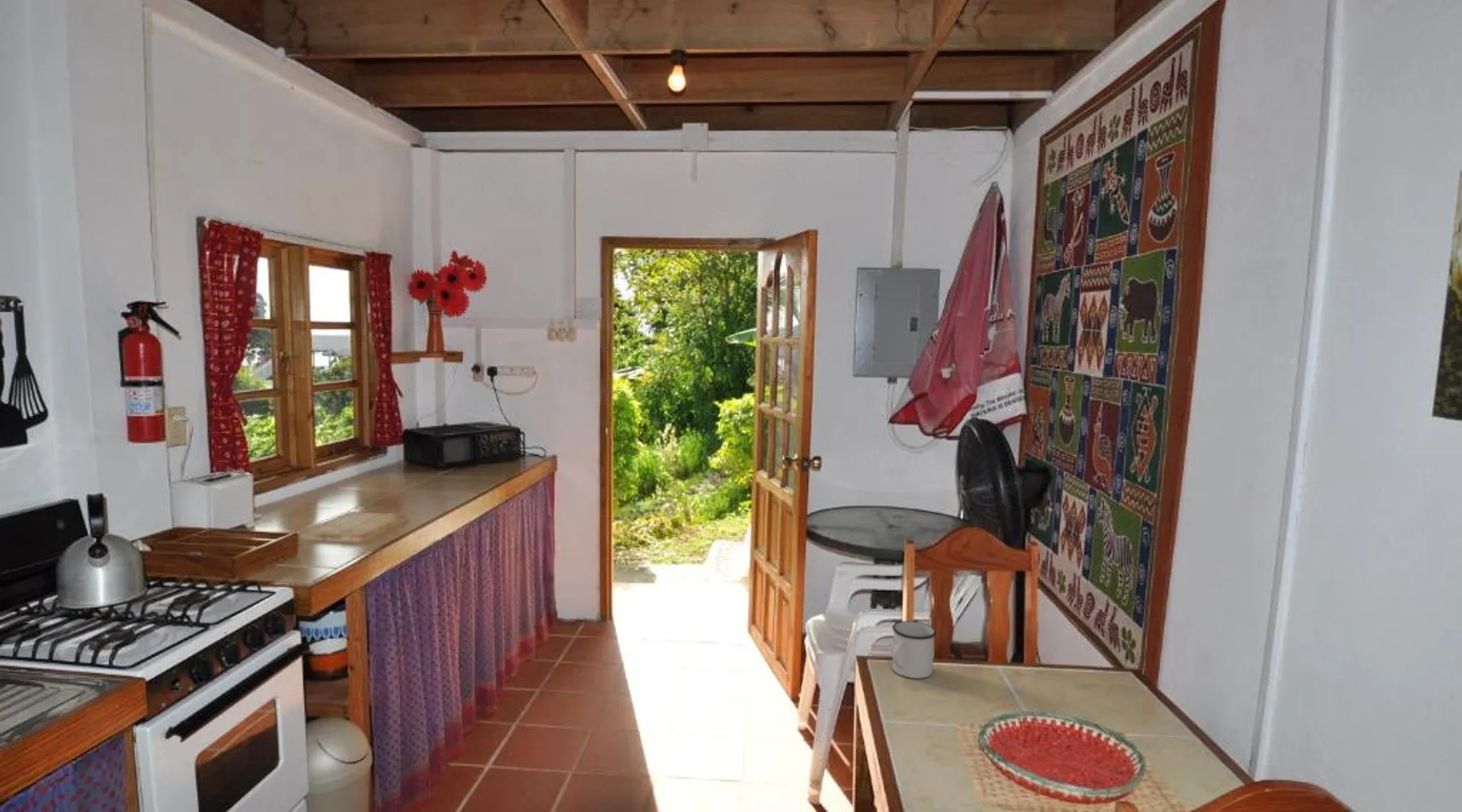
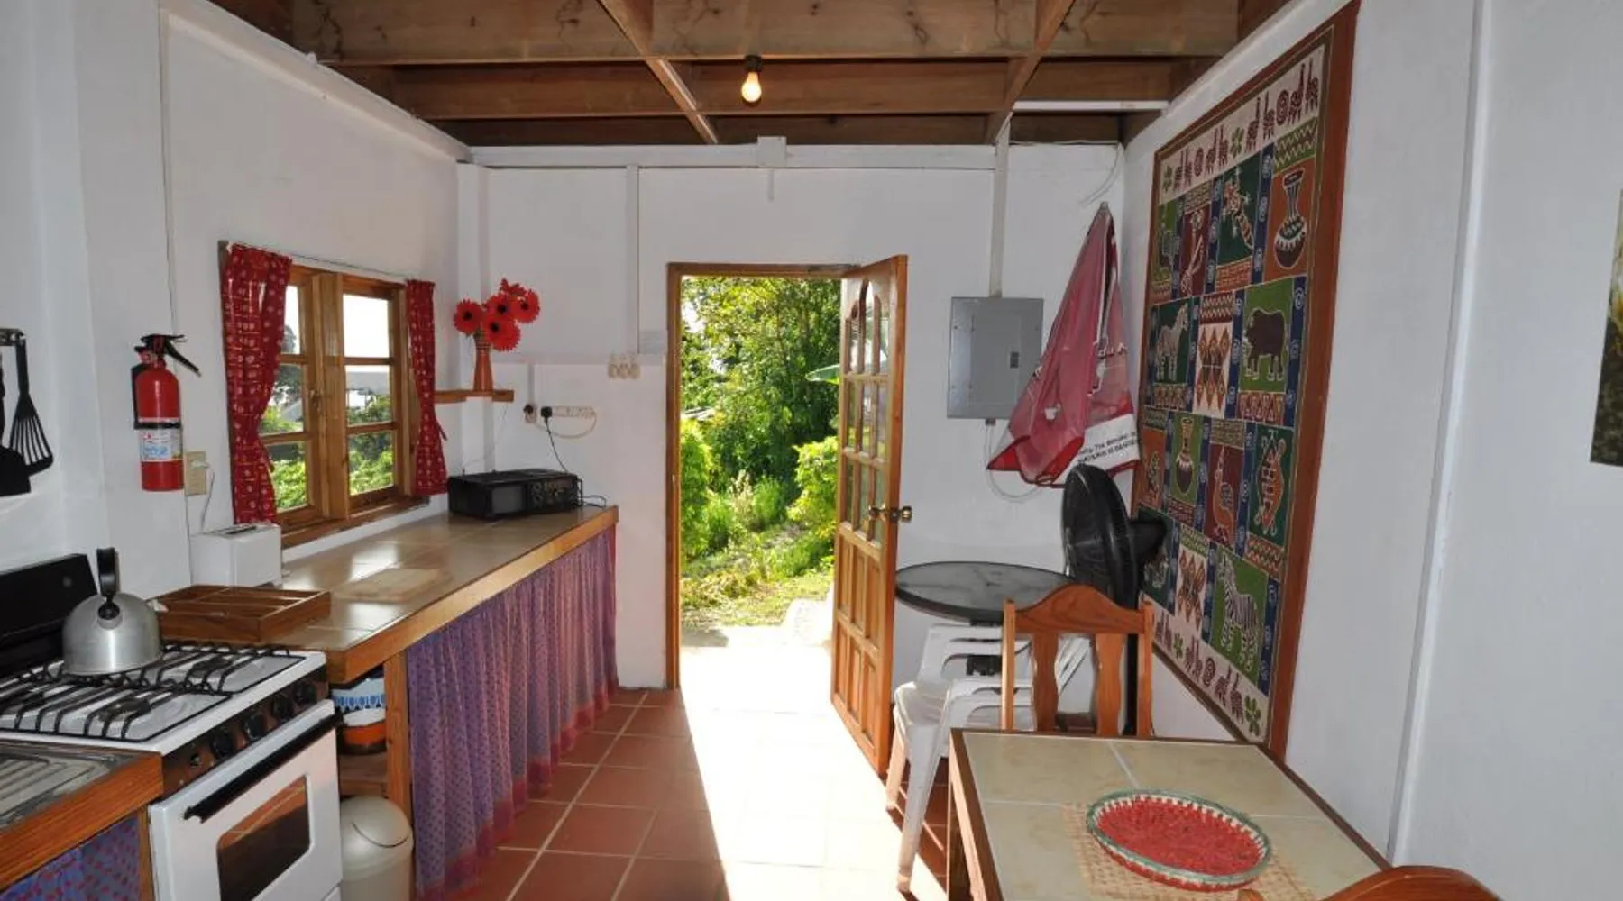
- mug (909, 651)
